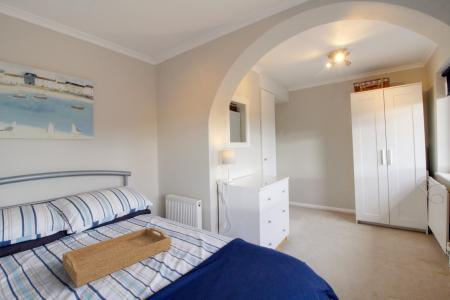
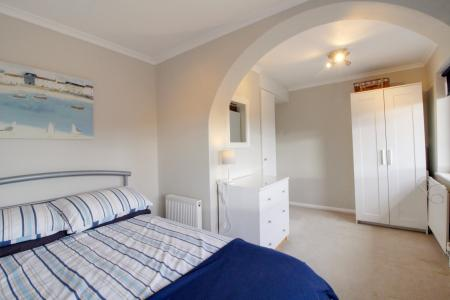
- serving tray (120, 248)
